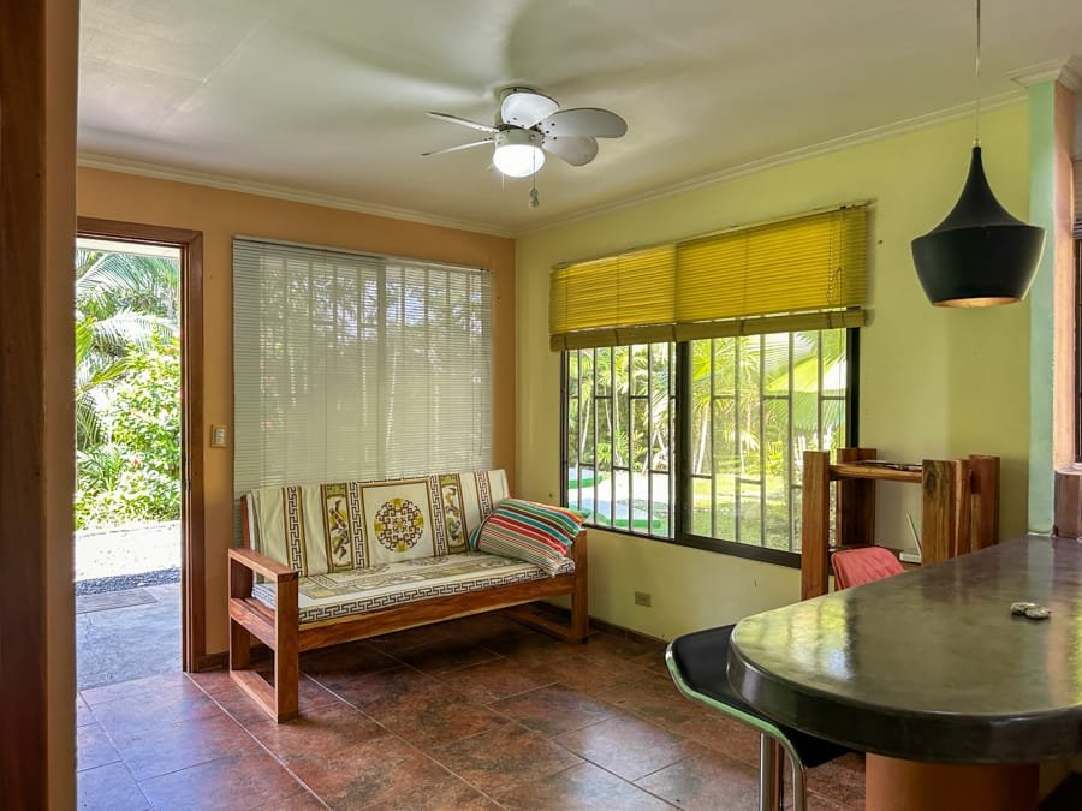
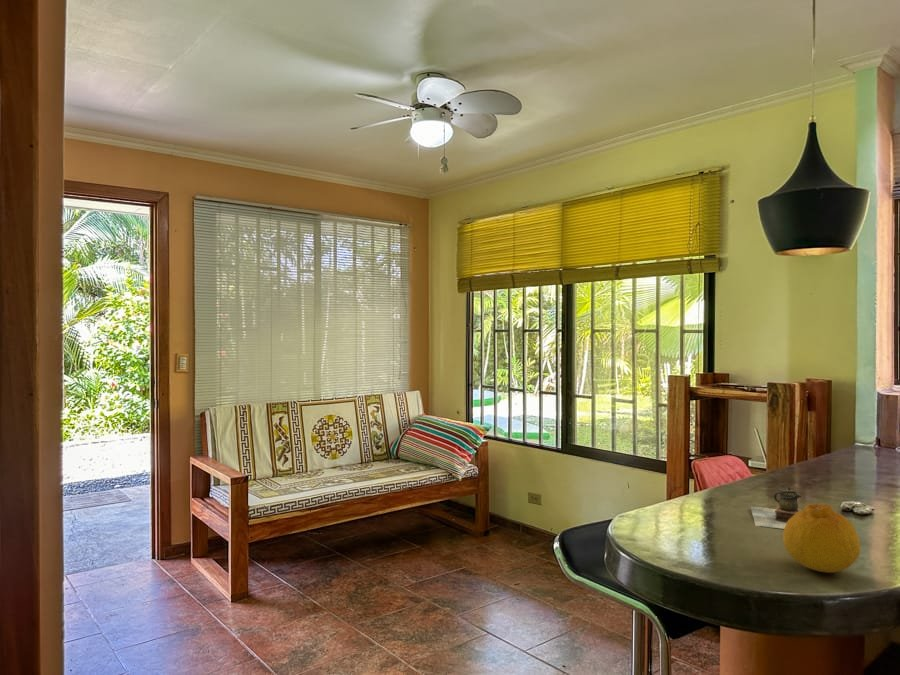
+ fruit (820, 536)
+ teapot (788, 503)
